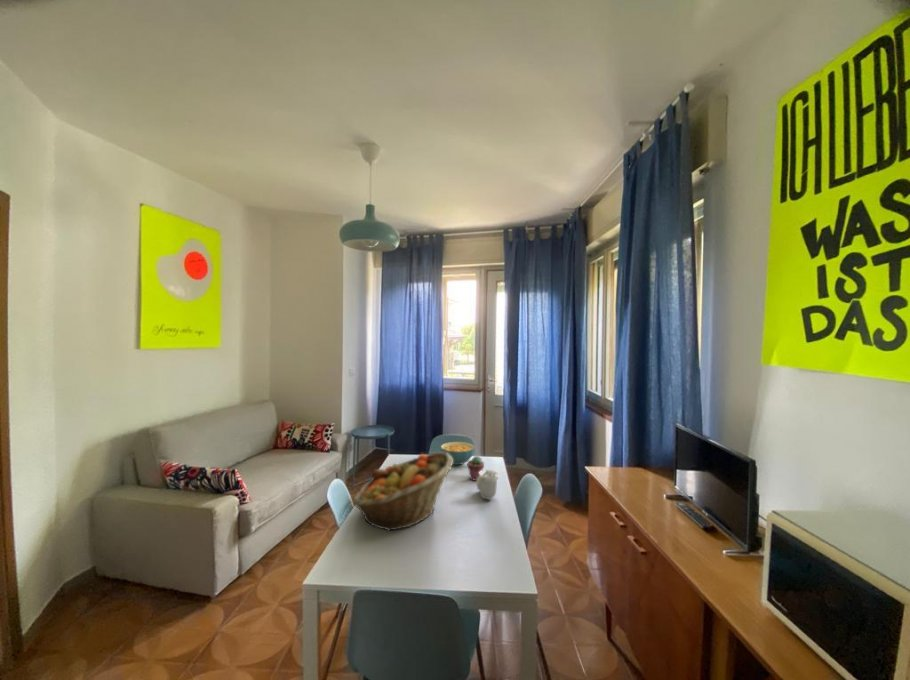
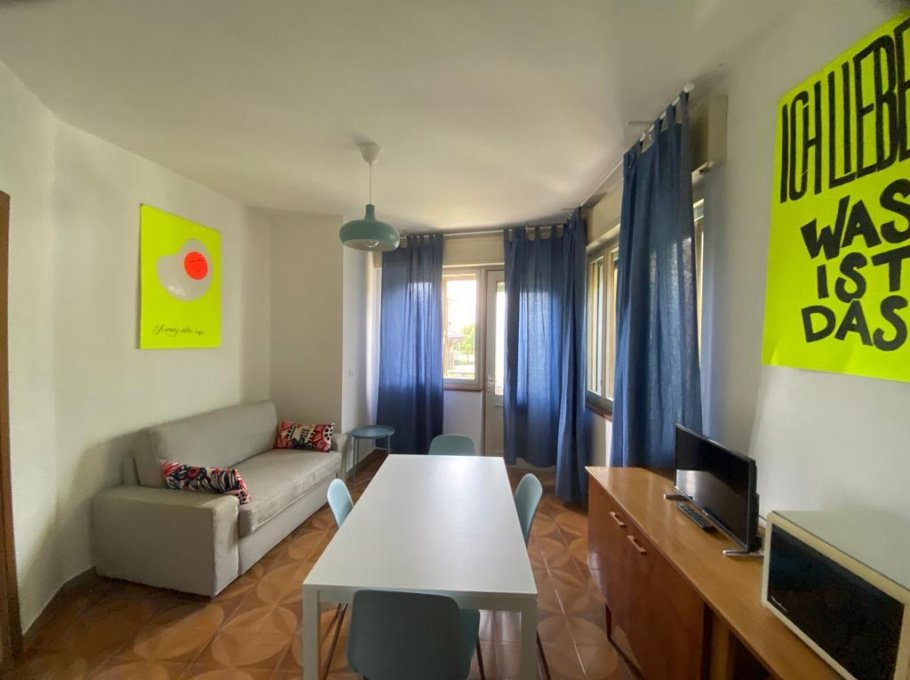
- pipe fitting (487, 484)
- potted succulent (475, 467)
- fruit basket (405, 485)
- cereal bowl (457, 454)
